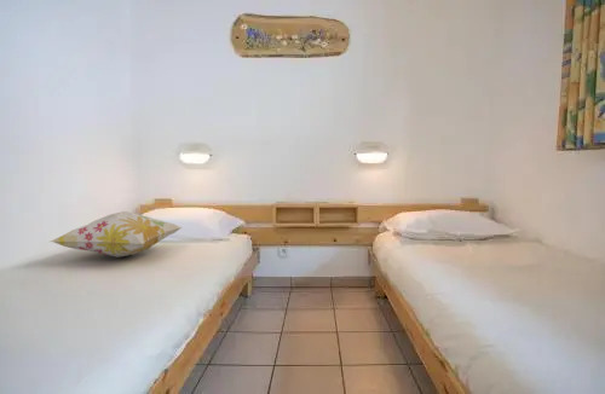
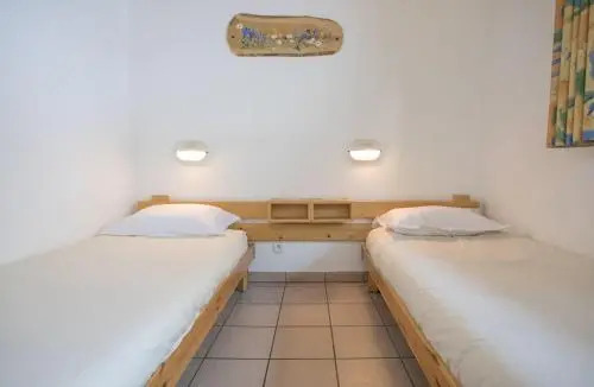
- decorative pillow (122, 233)
